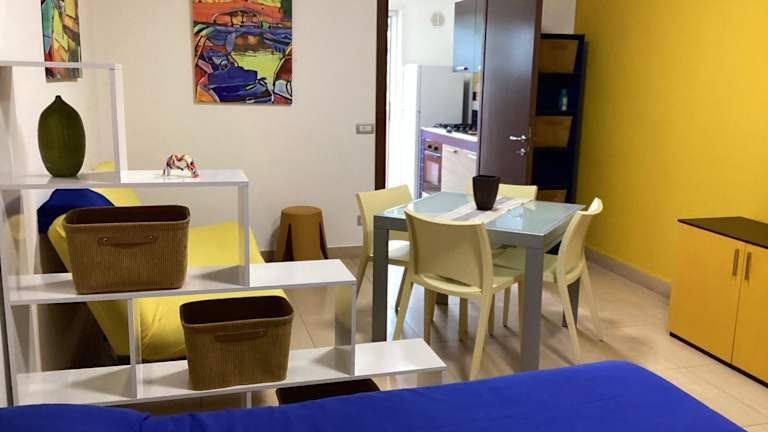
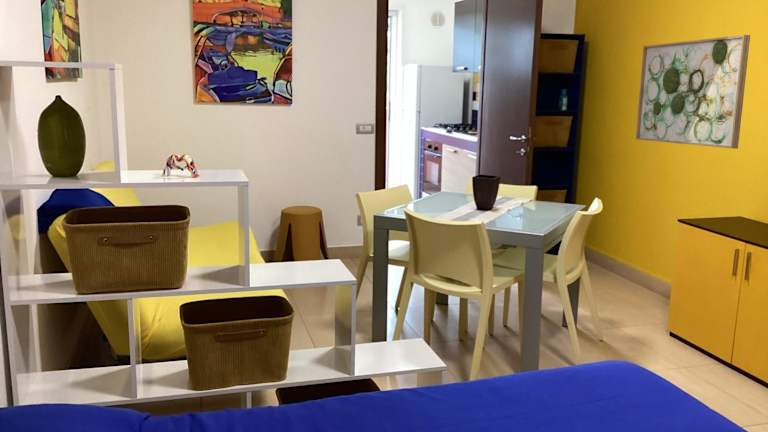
+ wall art (685, 92)
